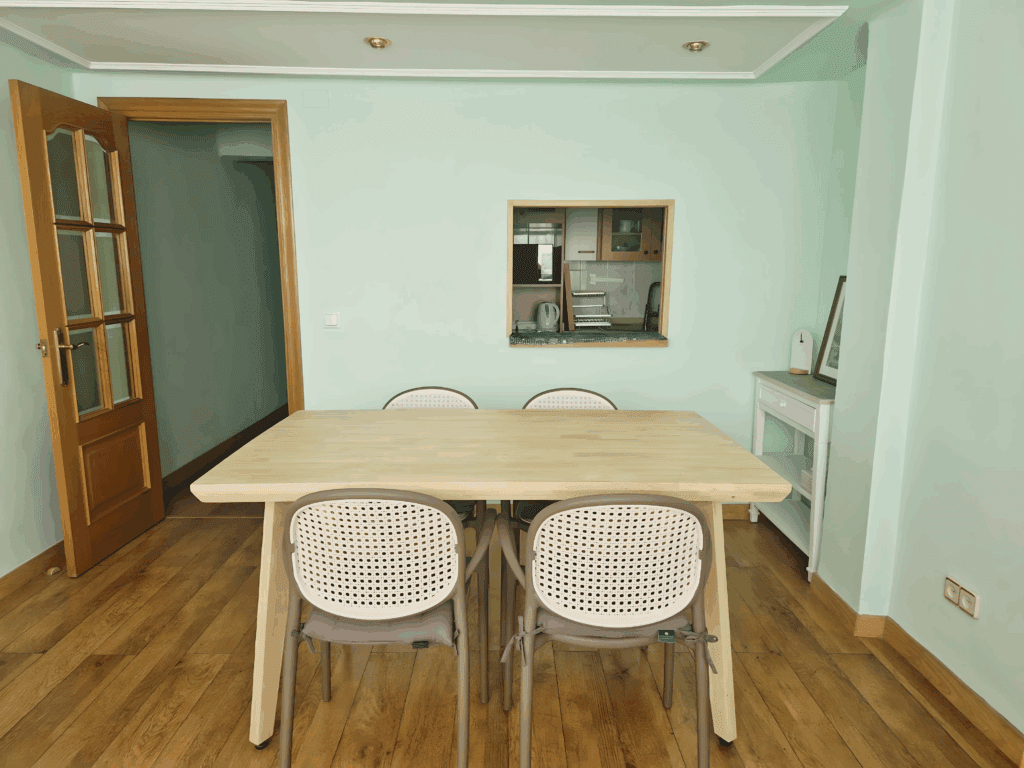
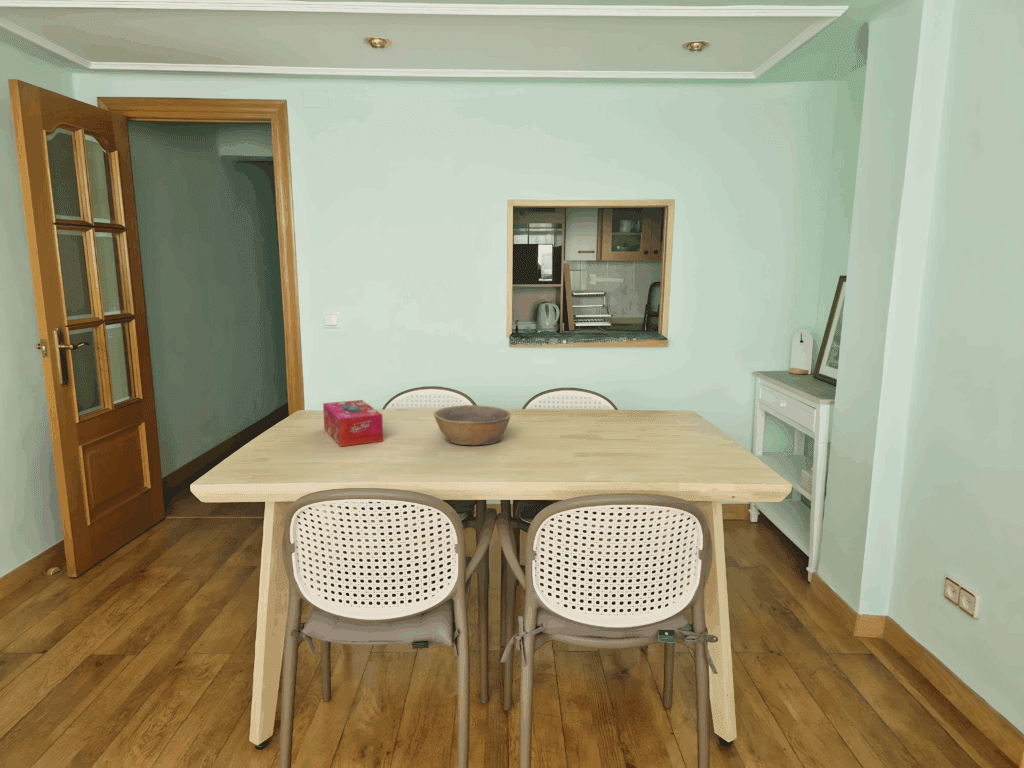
+ bowl (472, 425)
+ tissue box (352, 421)
